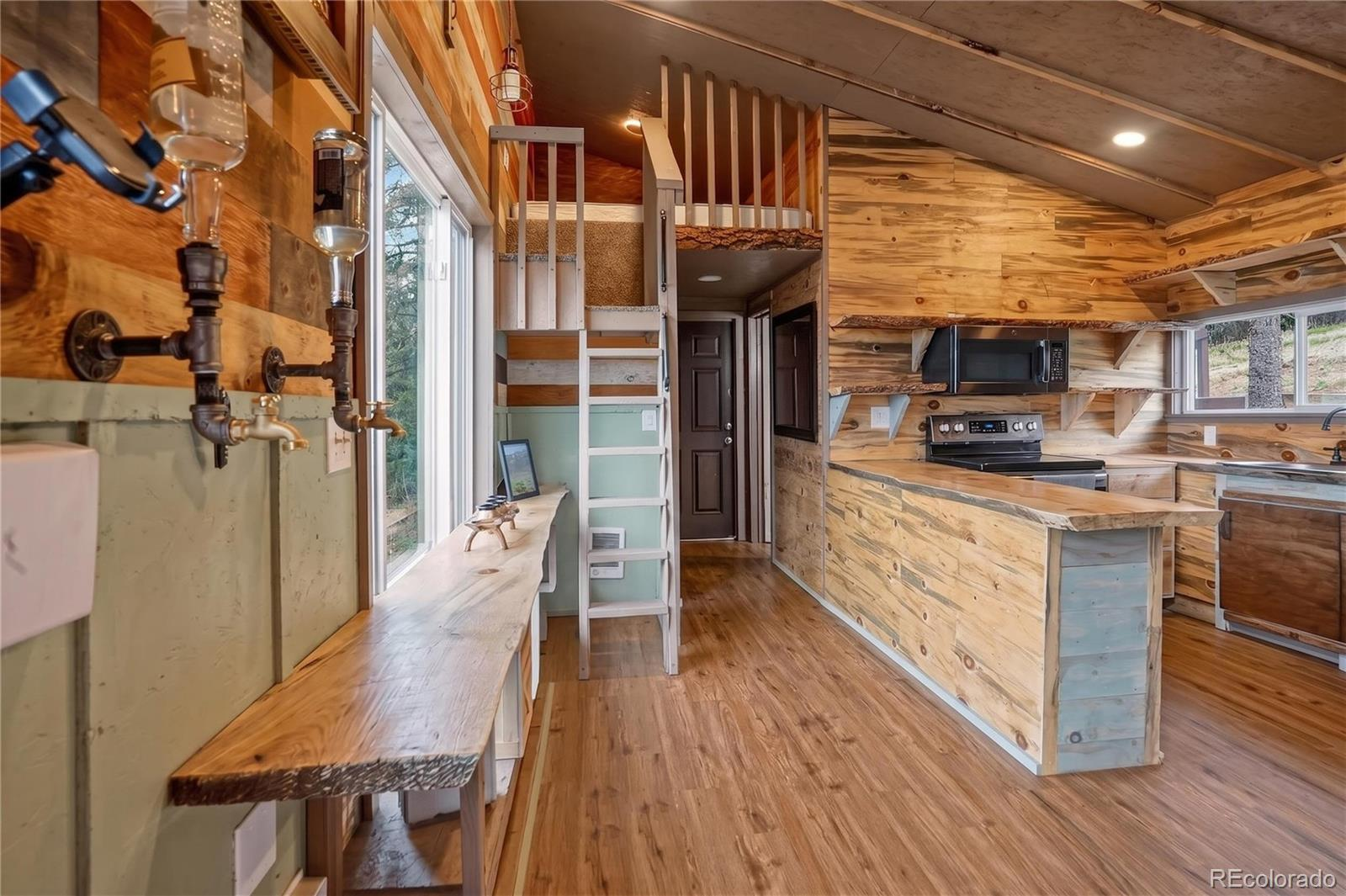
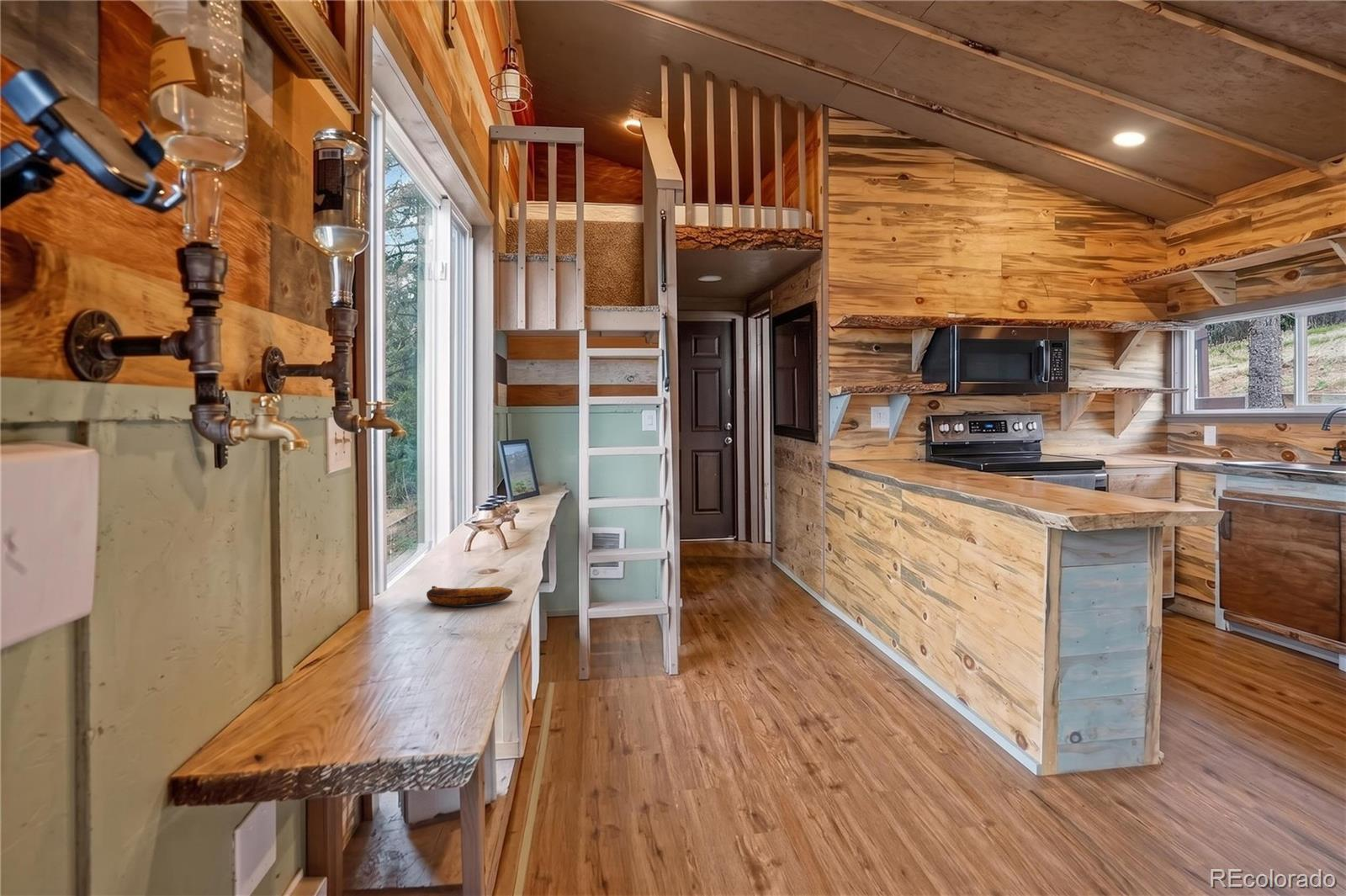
+ banana (467, 592)
